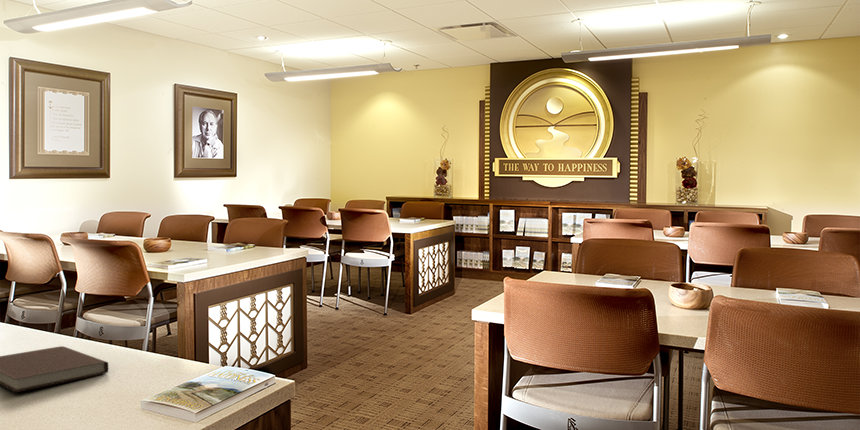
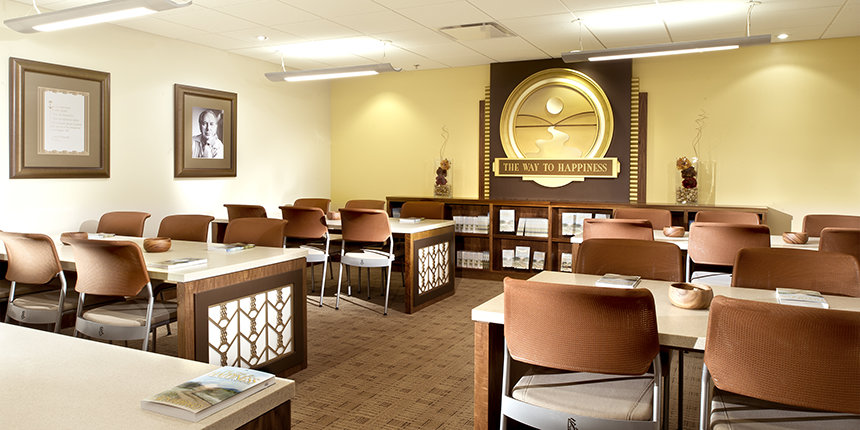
- notebook (42, 366)
